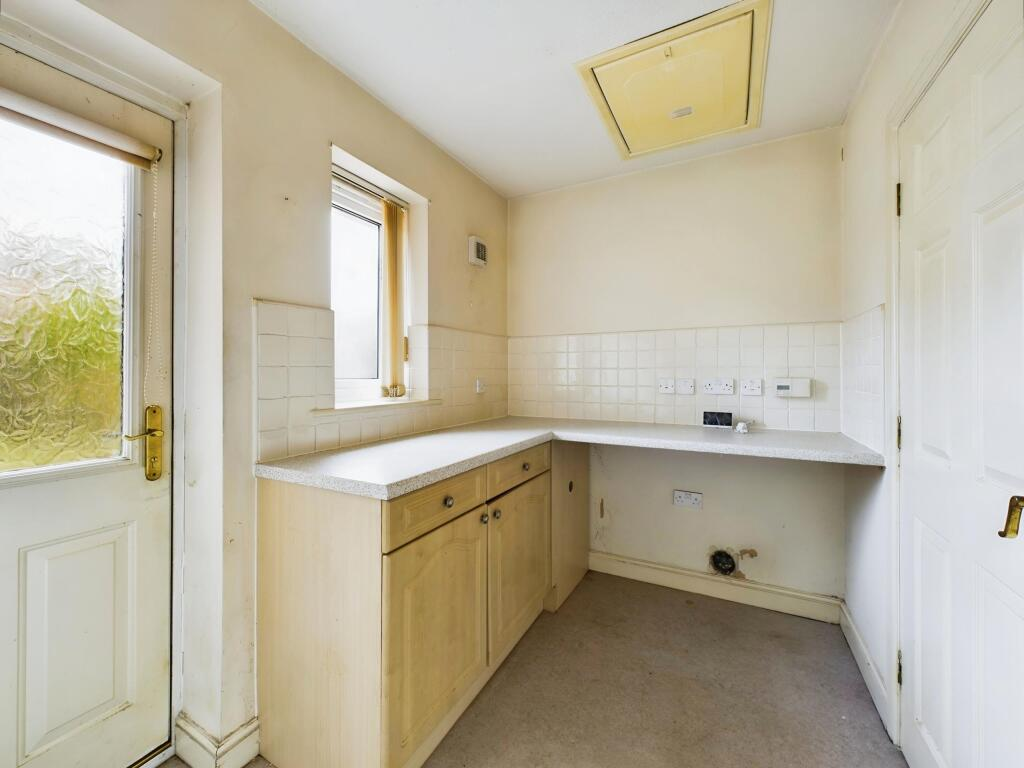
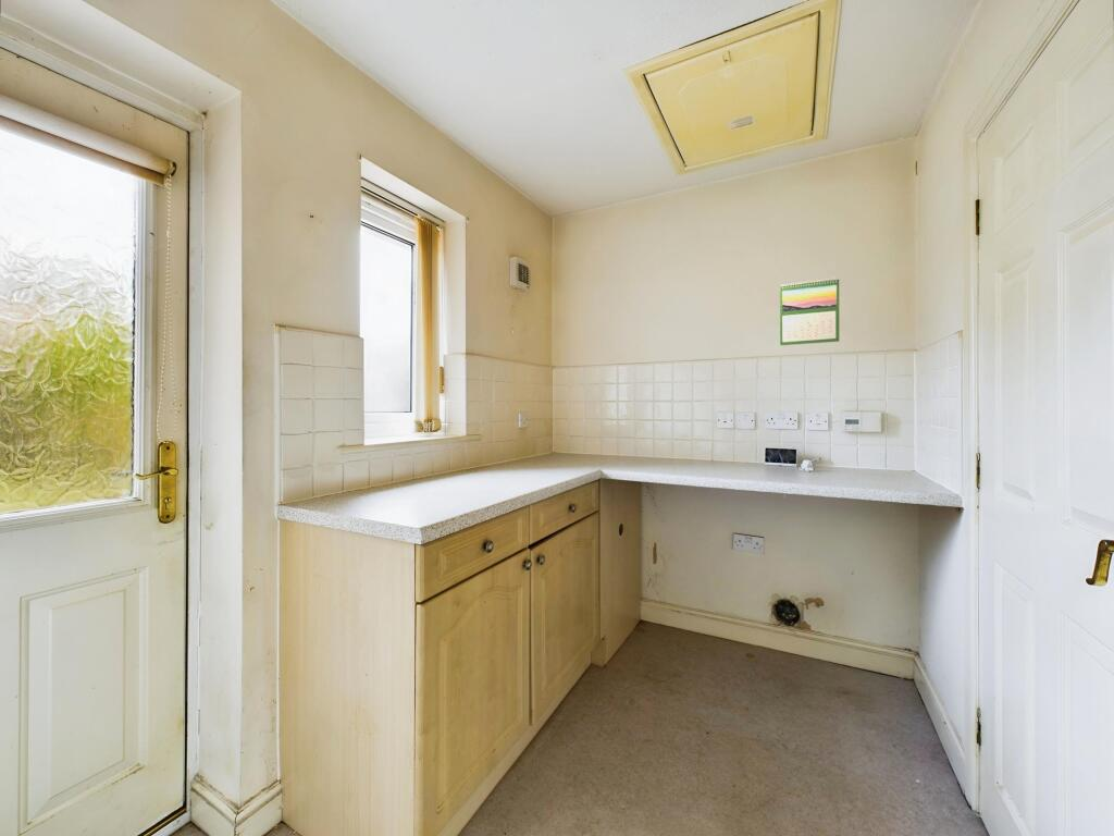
+ calendar (808, 311)
